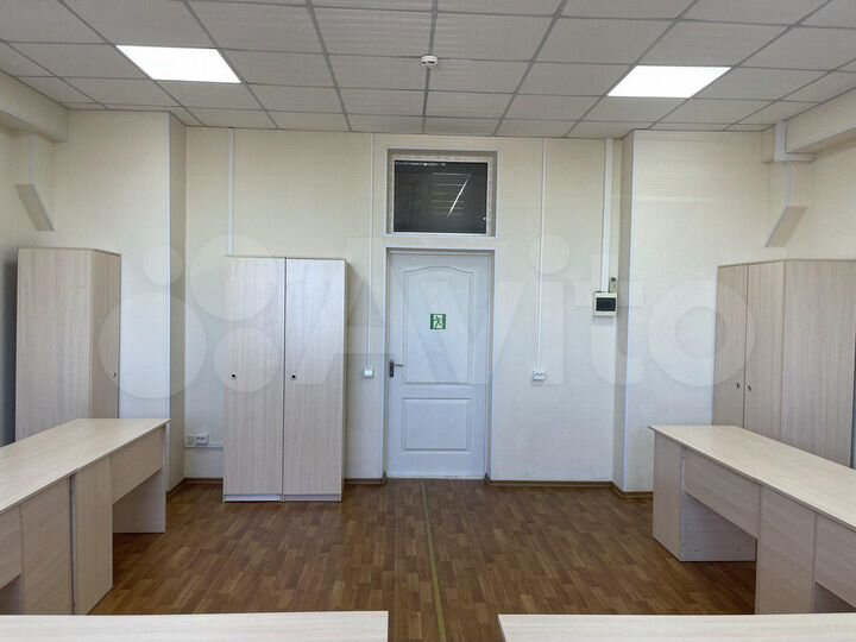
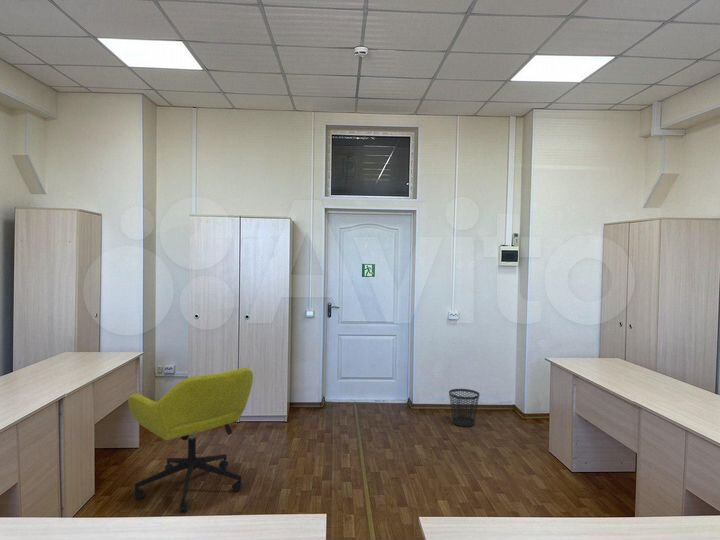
+ wastebasket (463, 408)
+ office chair (192, 425)
